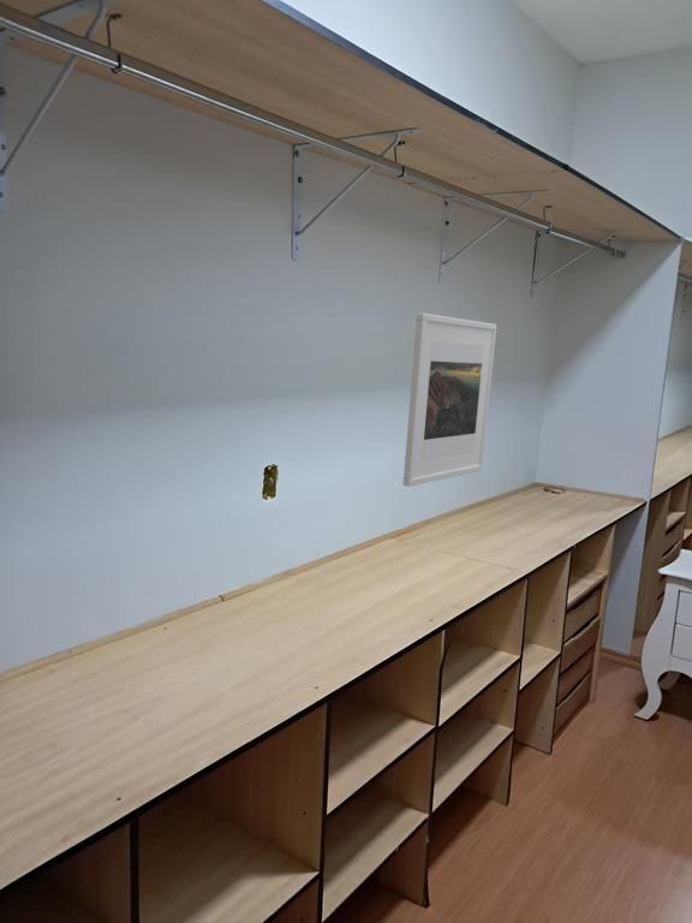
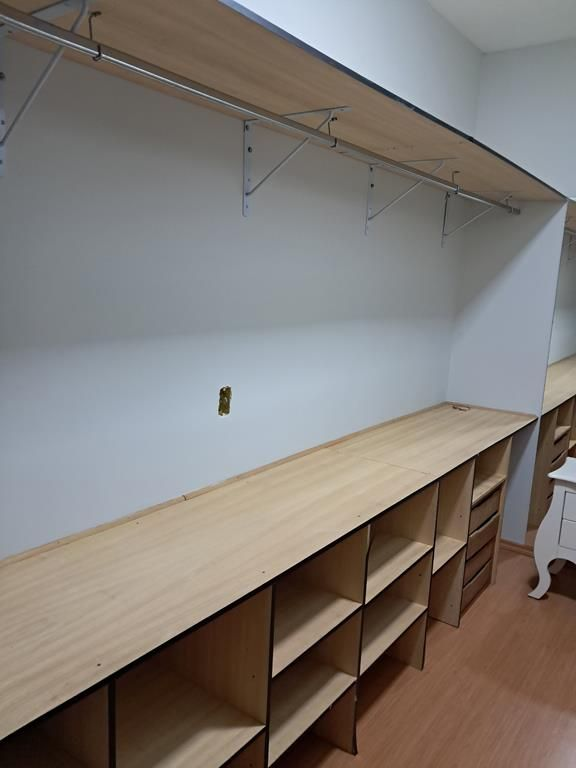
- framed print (453, 399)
